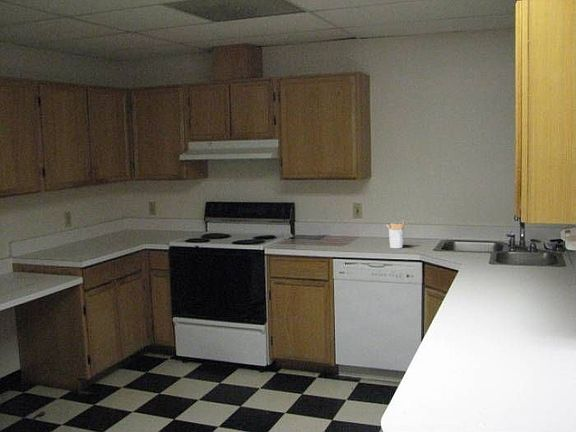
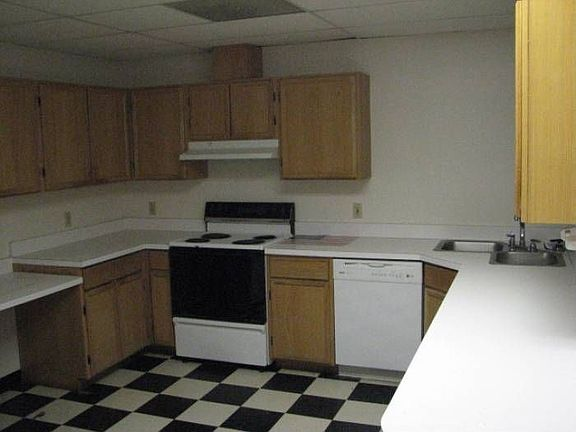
- utensil holder (396, 234)
